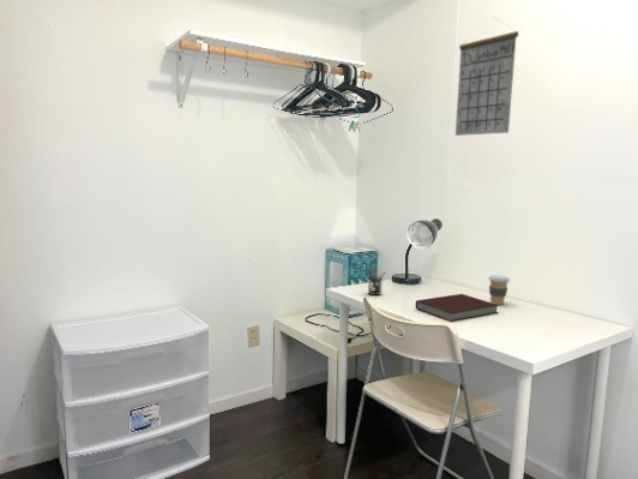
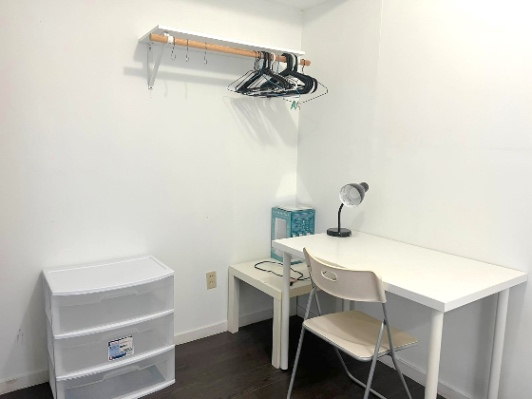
- calendar (484, 74)
- notebook (456, 306)
- pen holder (377, 280)
- coffee cup (498, 289)
